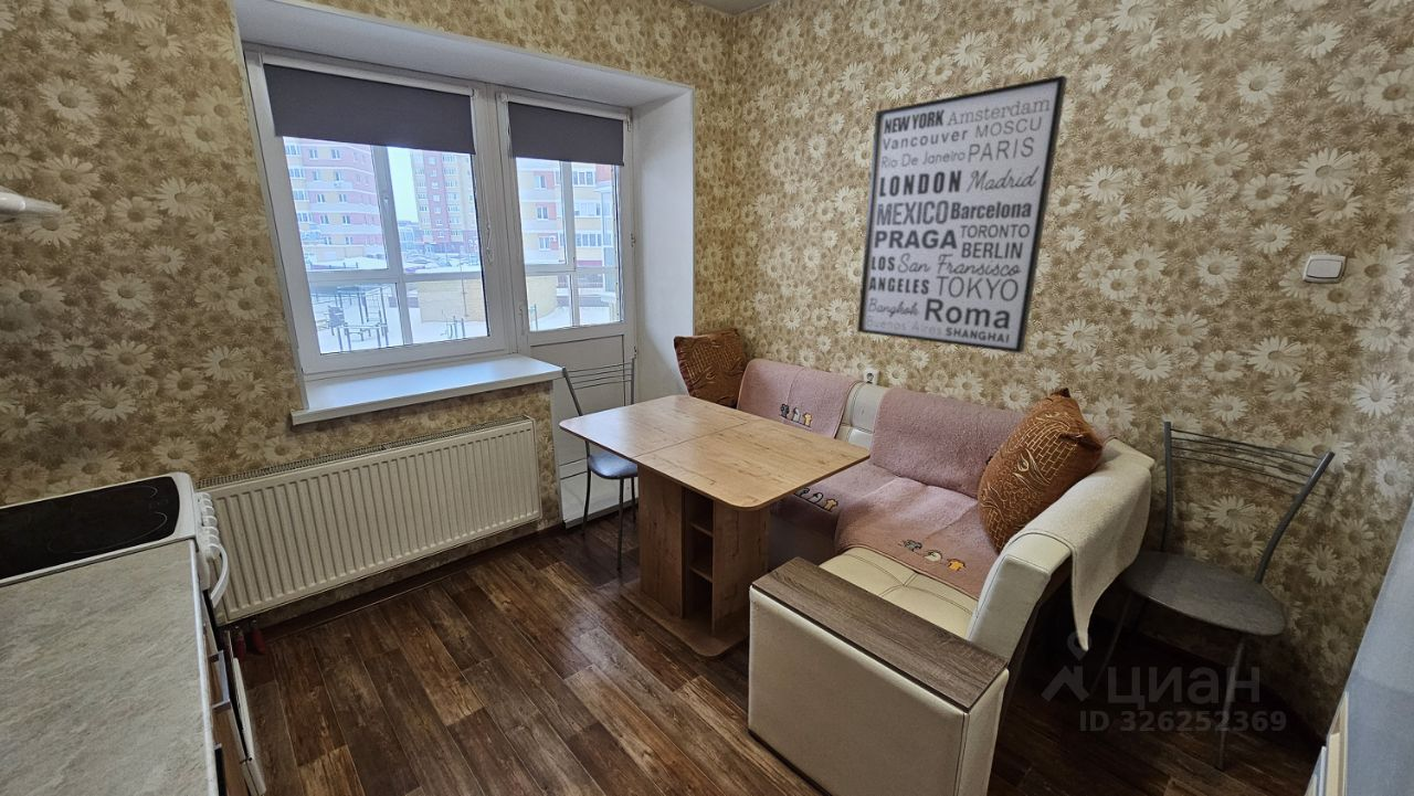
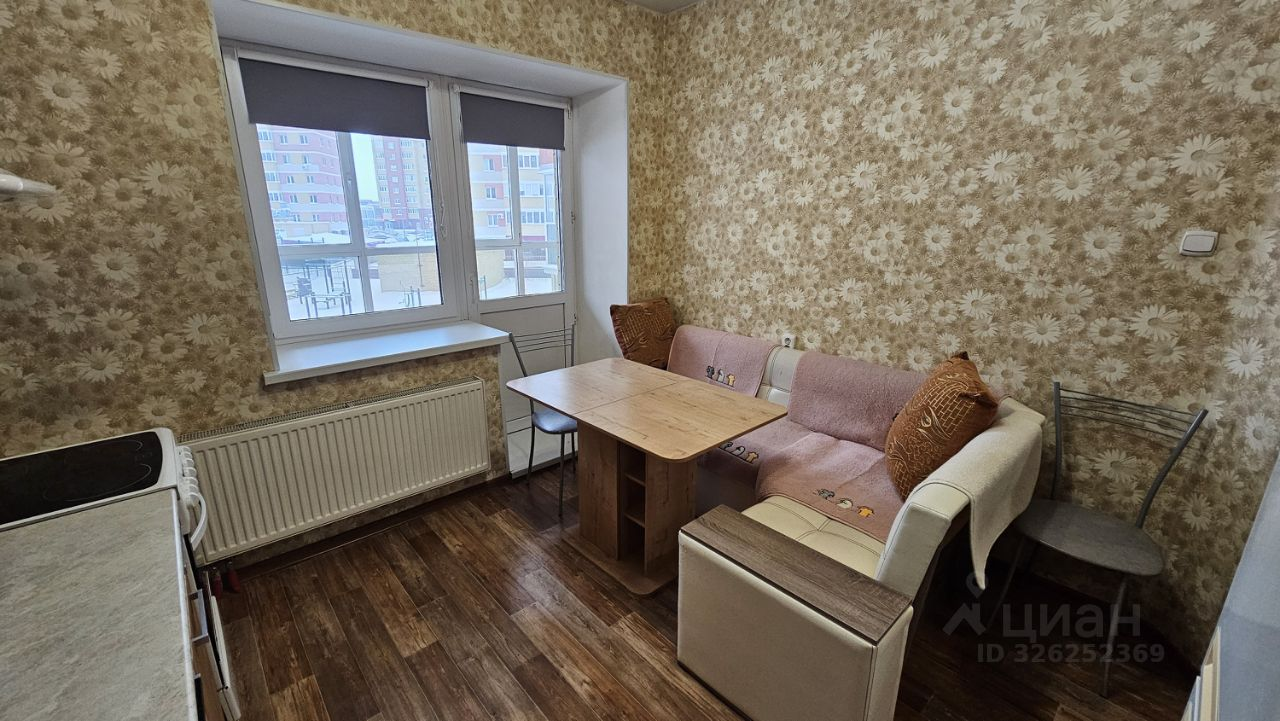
- wall art (945, 224)
